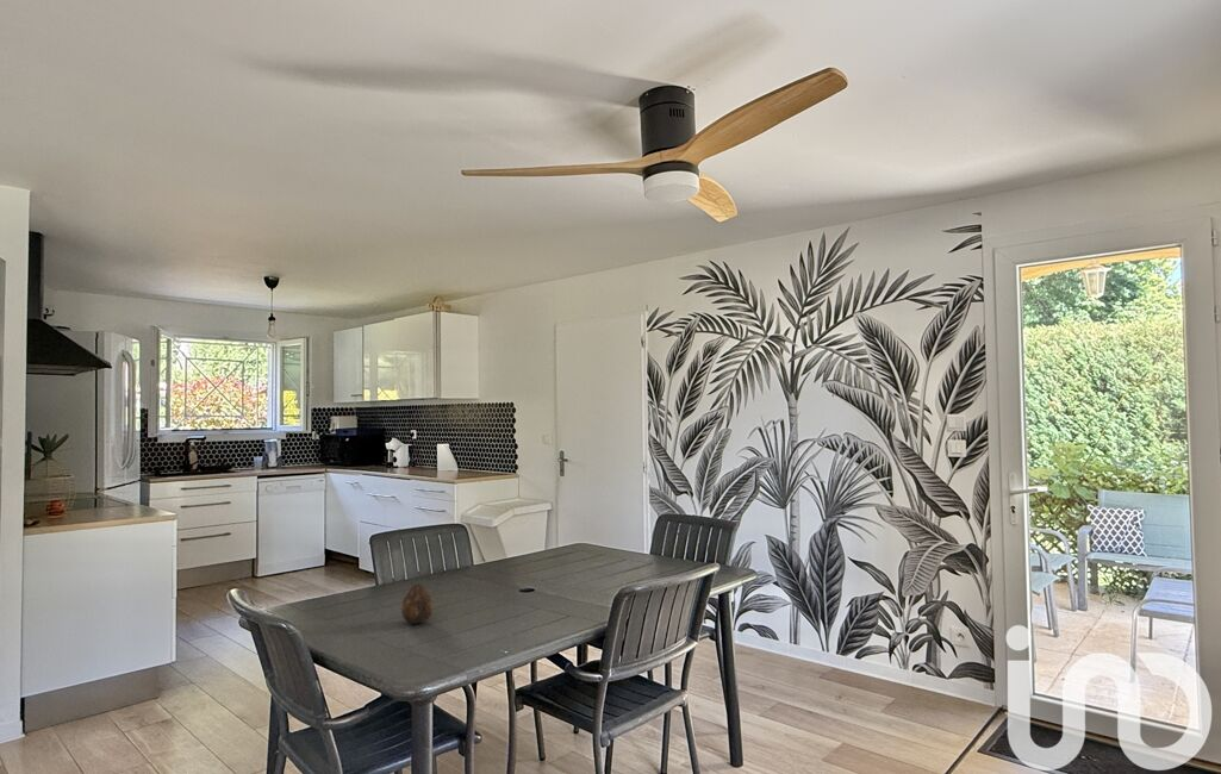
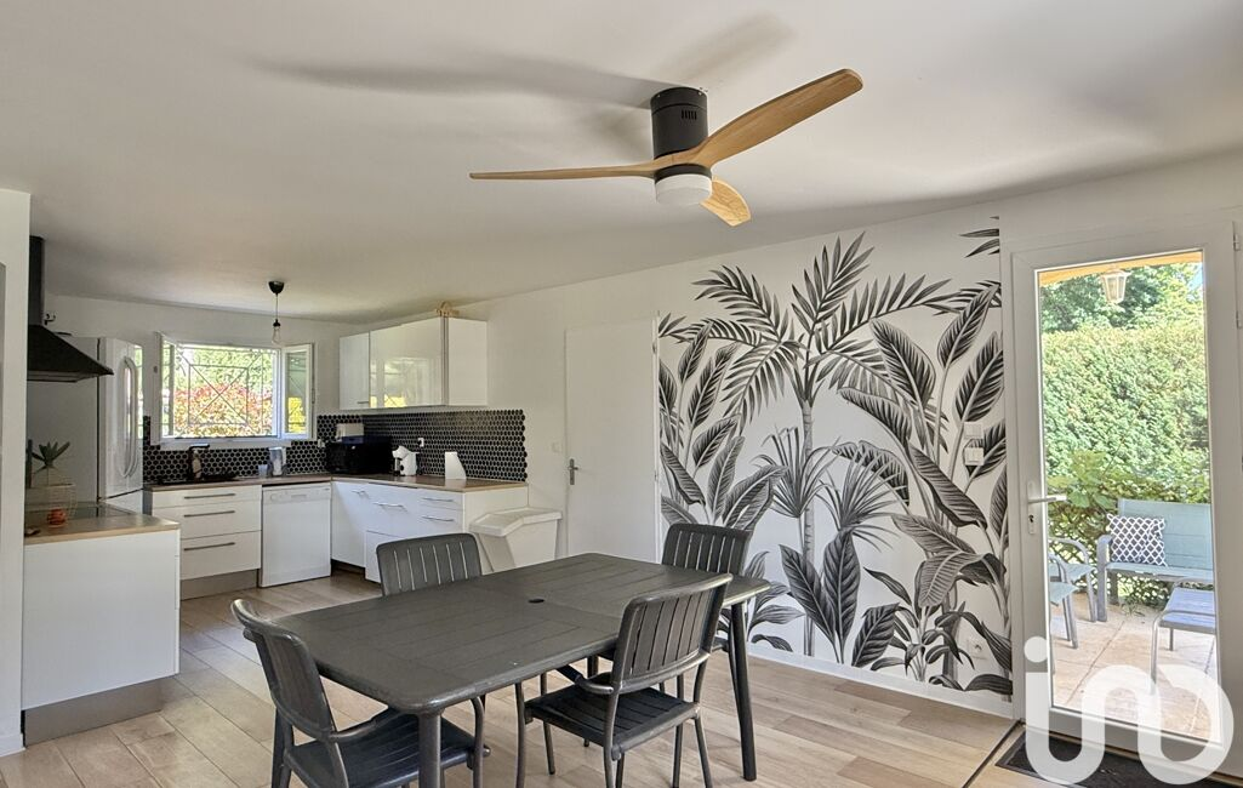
- fruit (417, 601)
